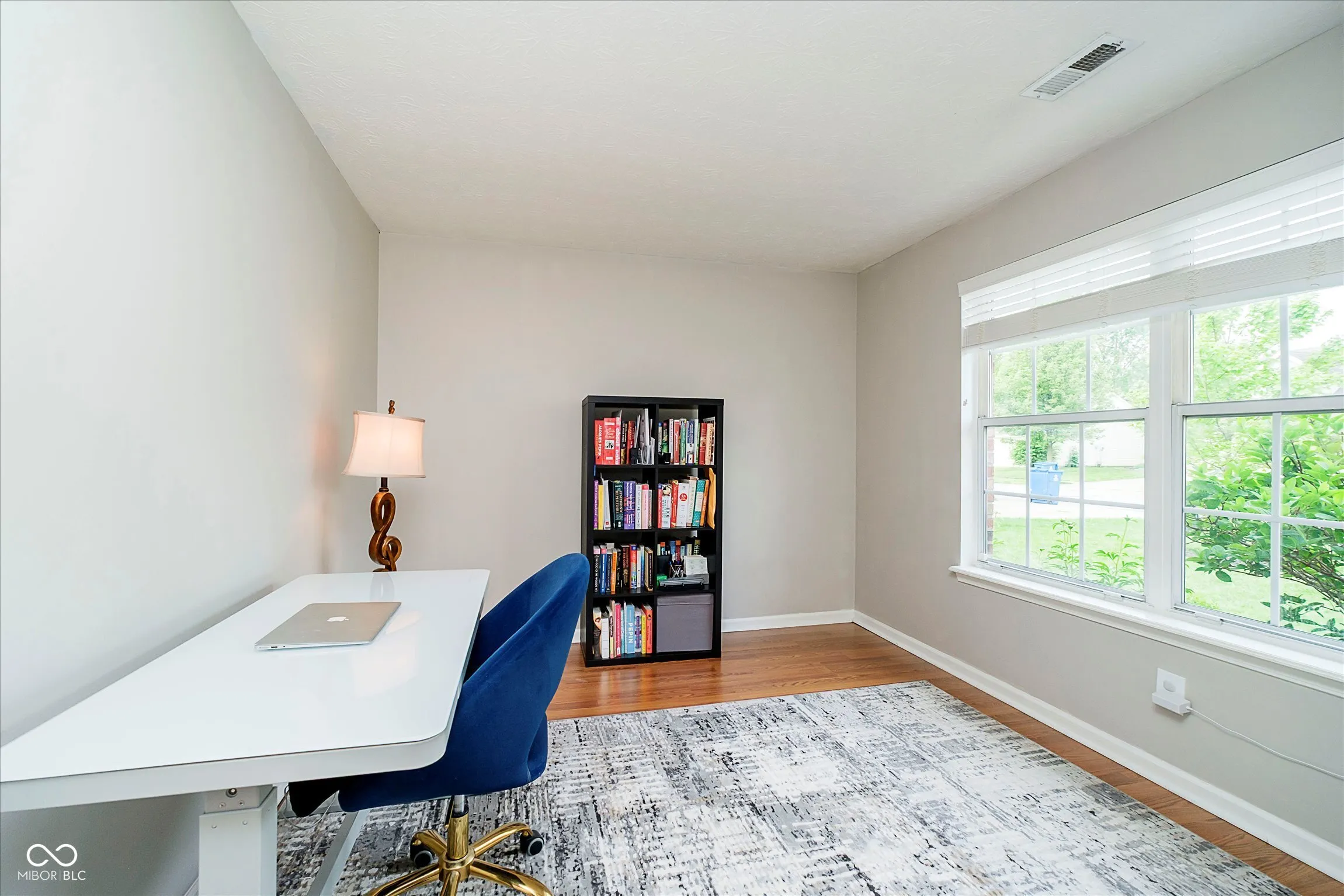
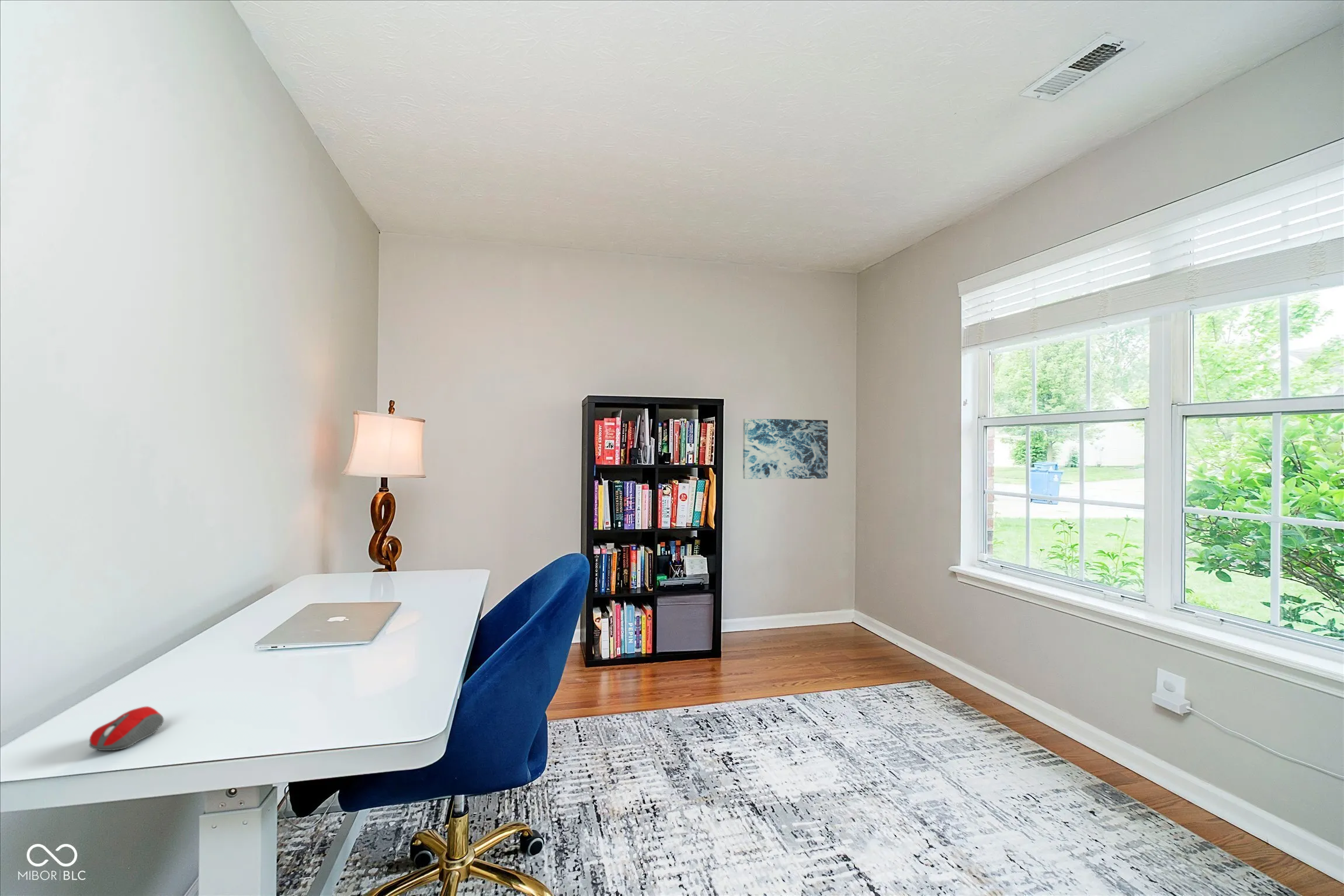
+ wall art (786, 449)
+ computer mouse (128, 725)
